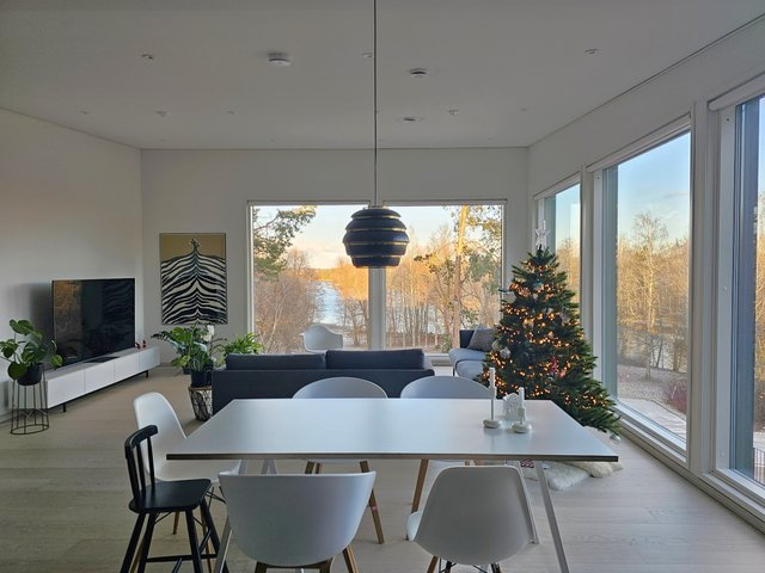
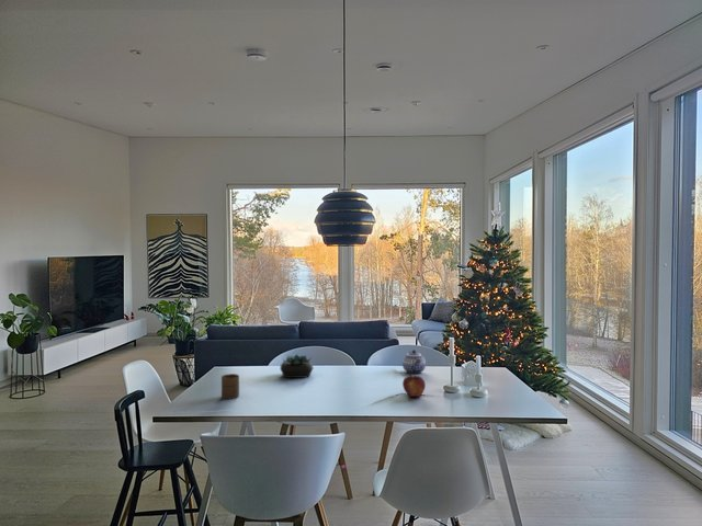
+ succulent plant (296, 365)
+ teapot (414, 361)
+ cup (230, 386)
+ fruit (414, 385)
